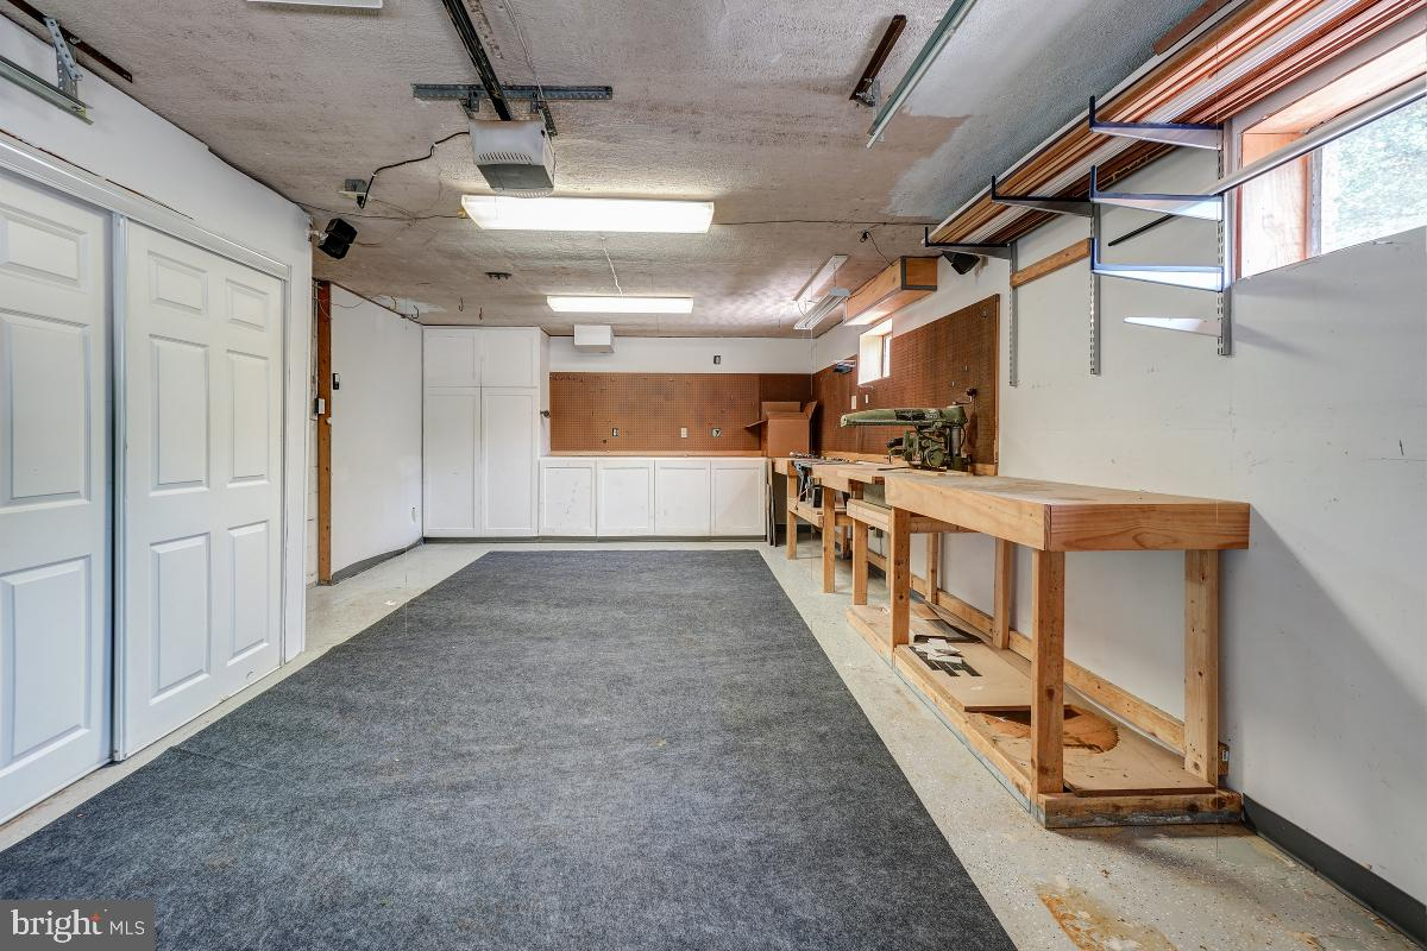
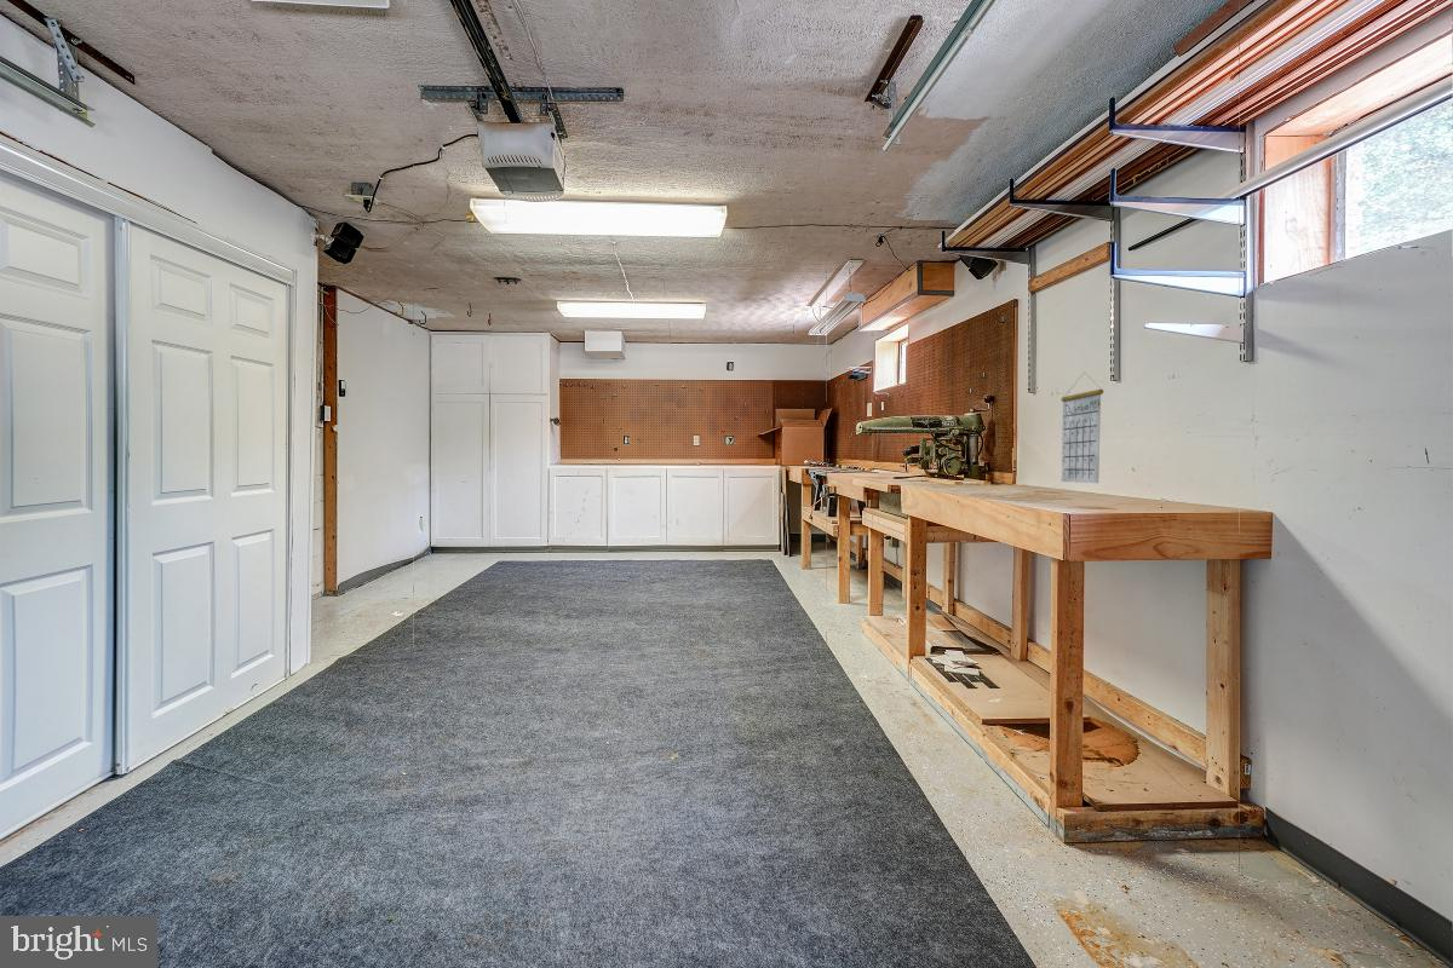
+ calendar (1080, 427)
